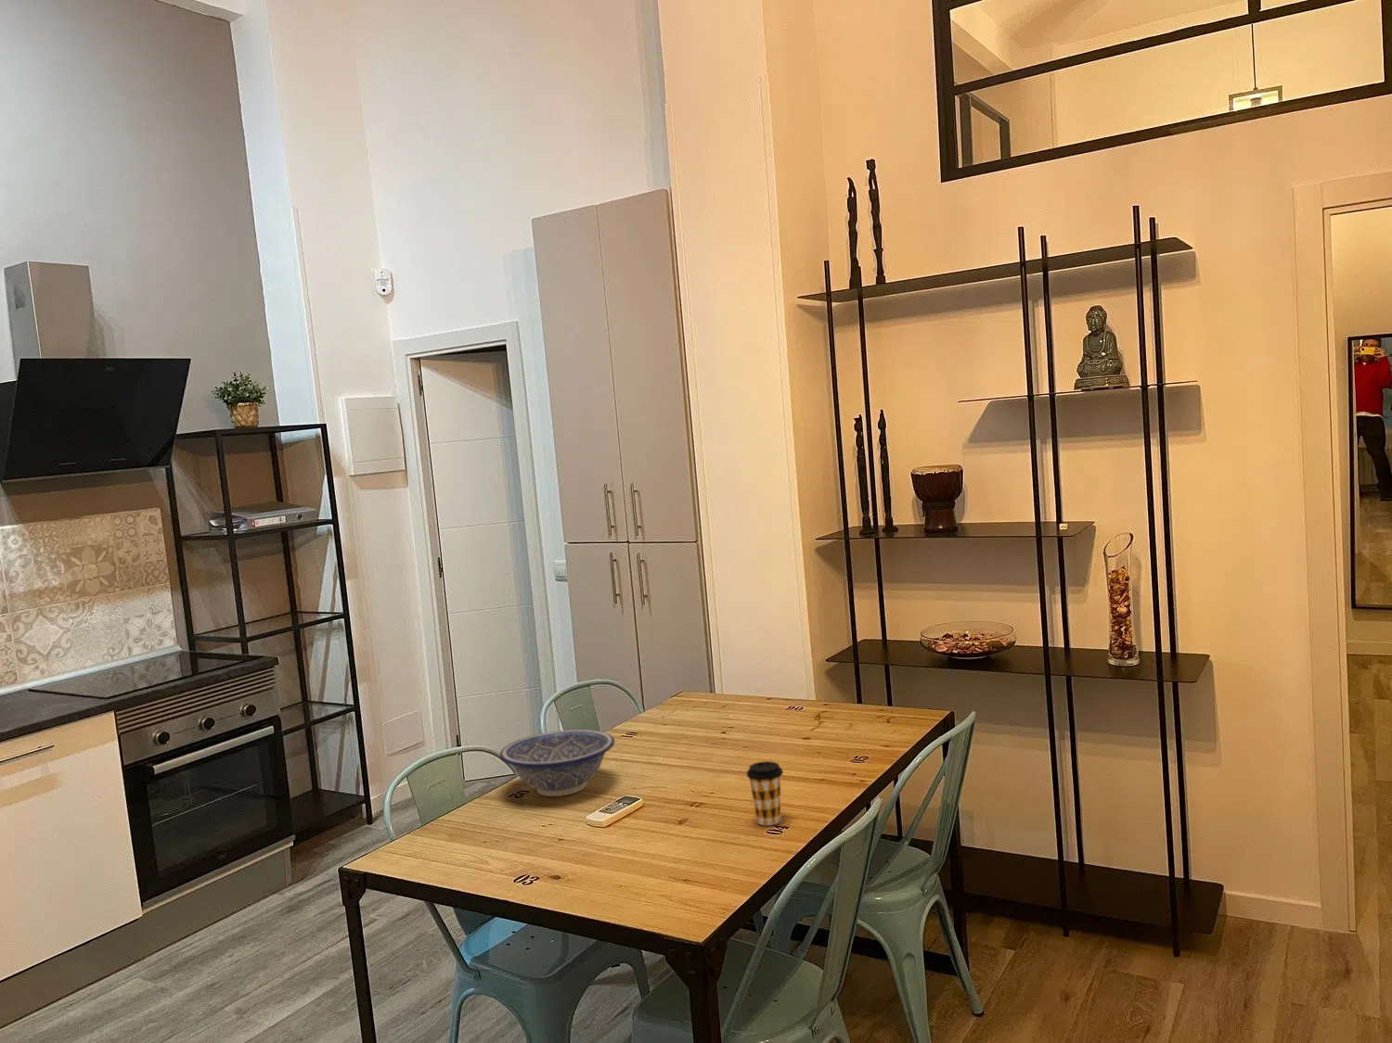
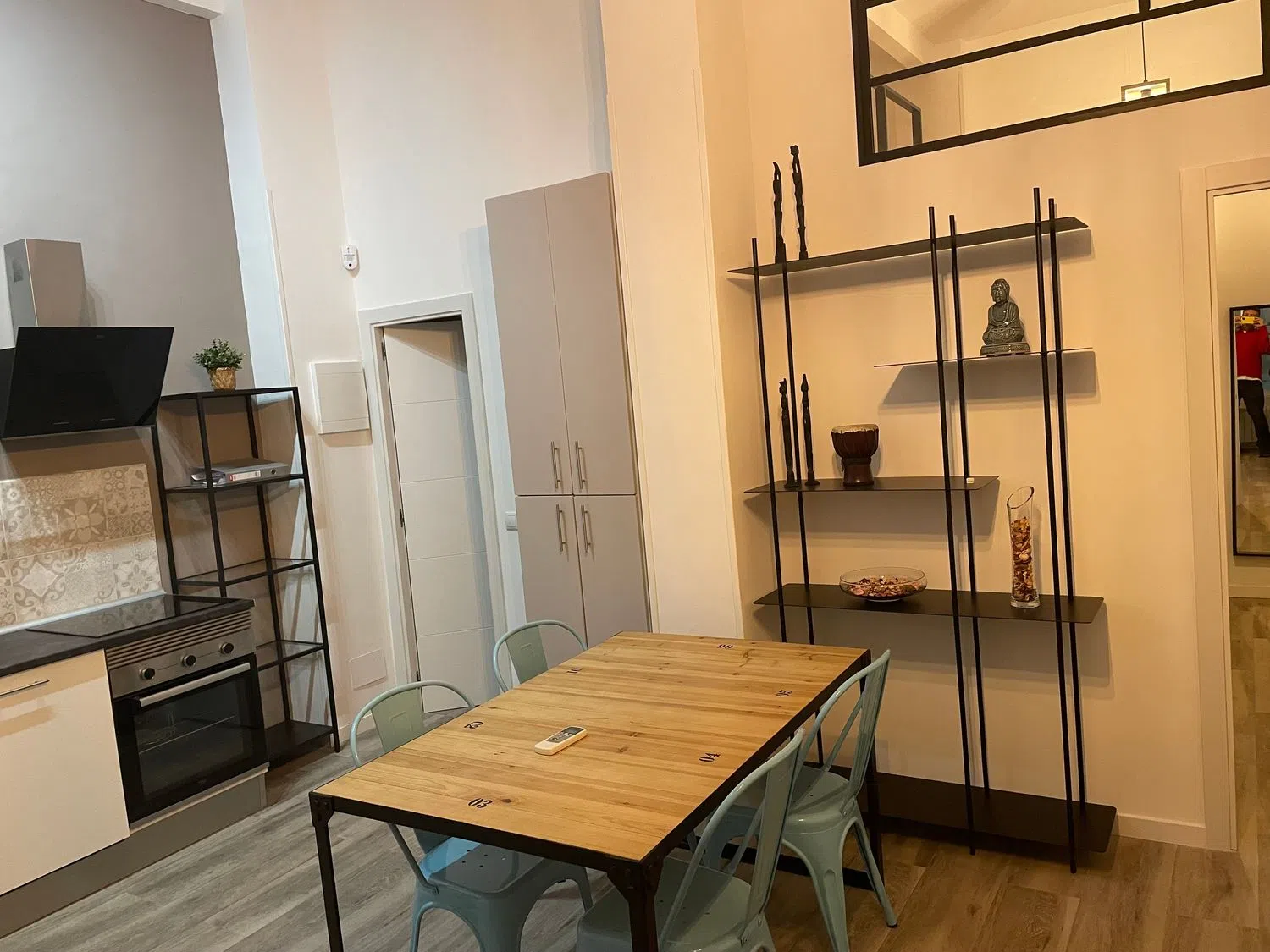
- coffee cup (765, 793)
- decorative bowl (560, 767)
